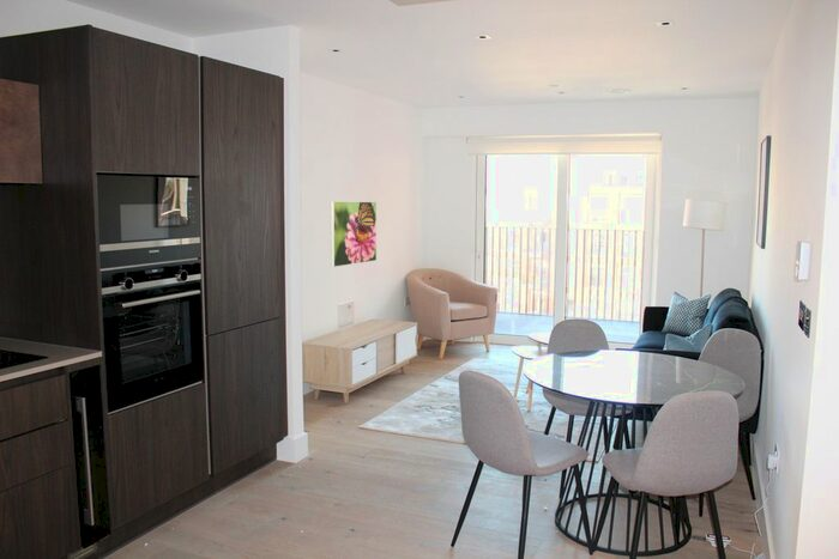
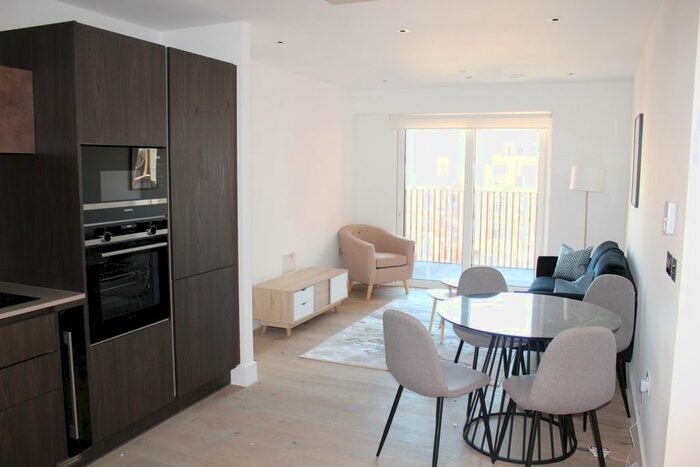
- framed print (355, 232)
